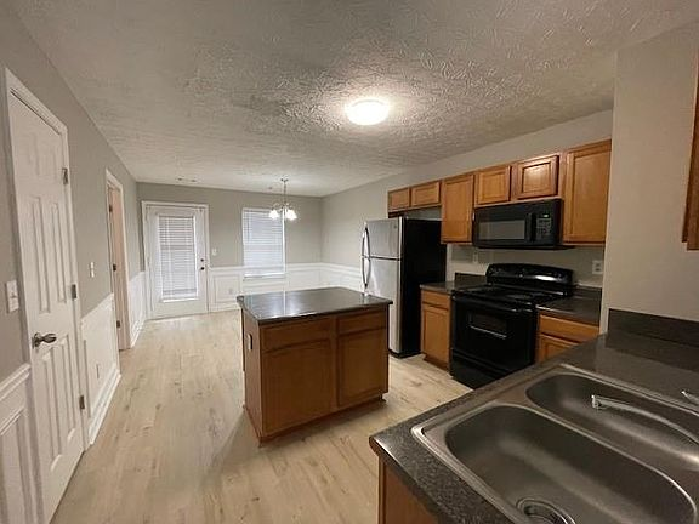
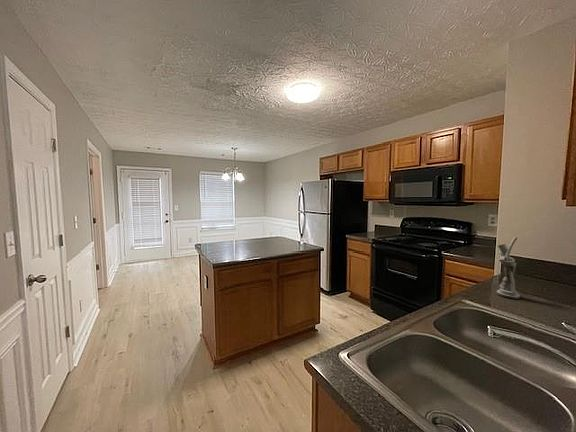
+ utensil holder (509, 266)
